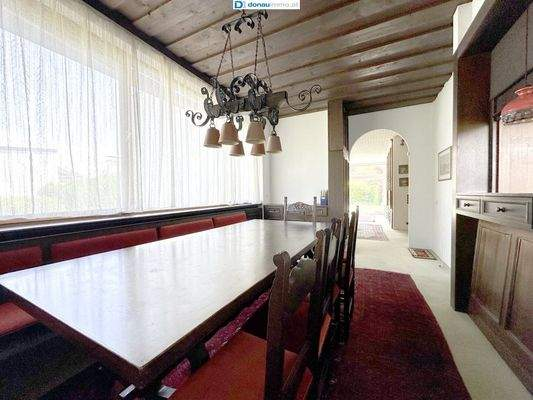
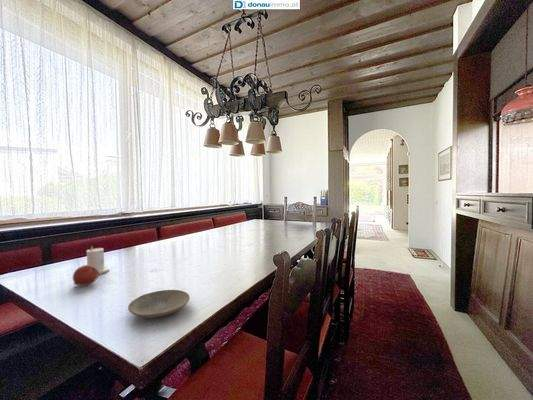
+ fruit (85, 275)
+ plate (160, 305)
+ candle (95, 259)
